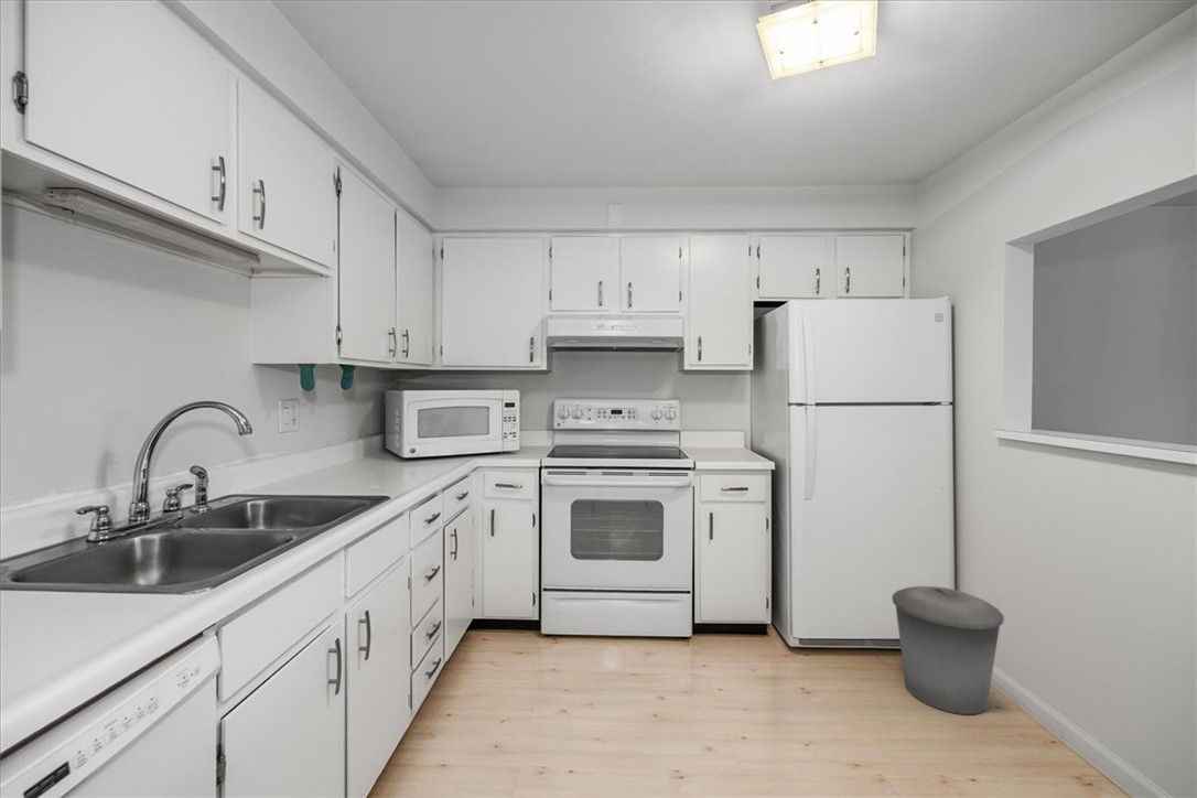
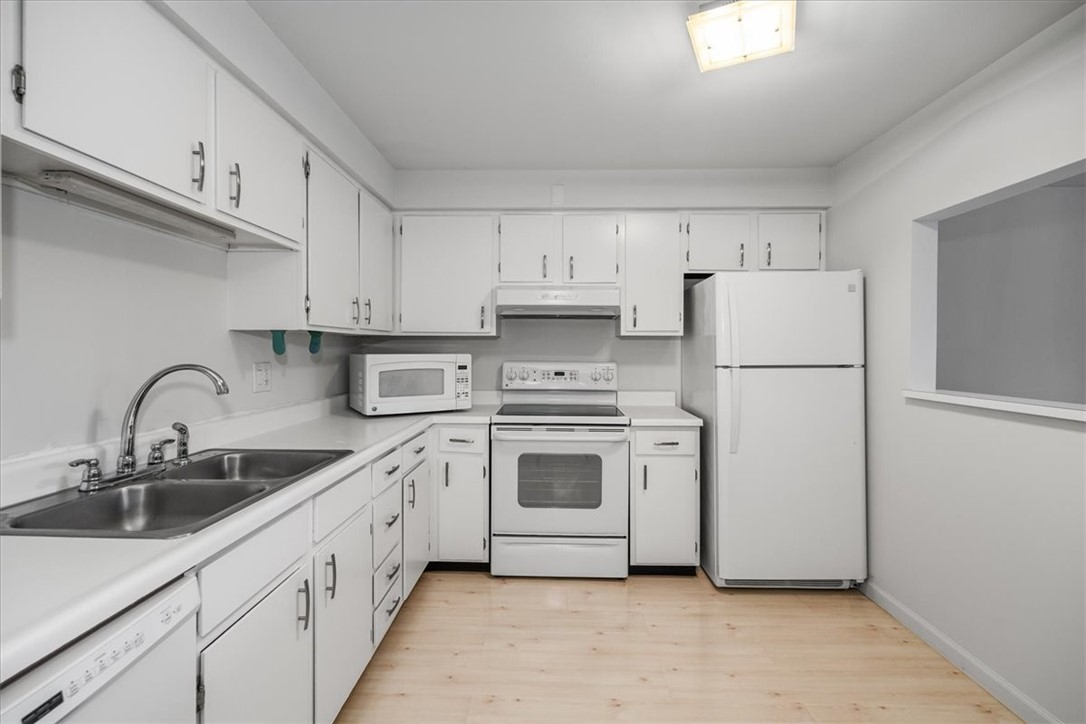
- trash can (945, 641)
